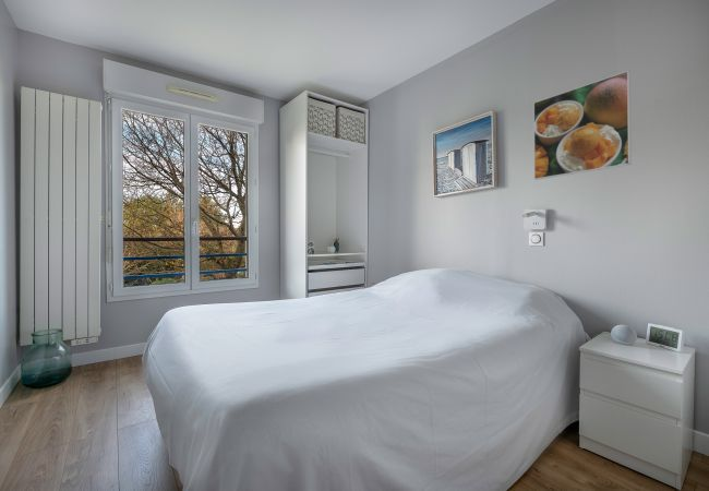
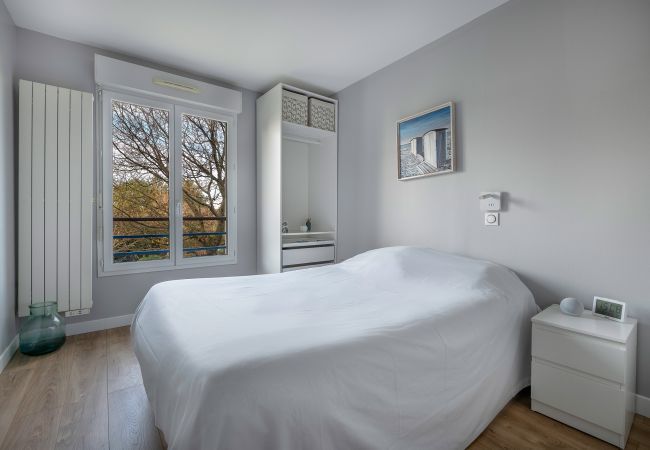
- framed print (577, 130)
